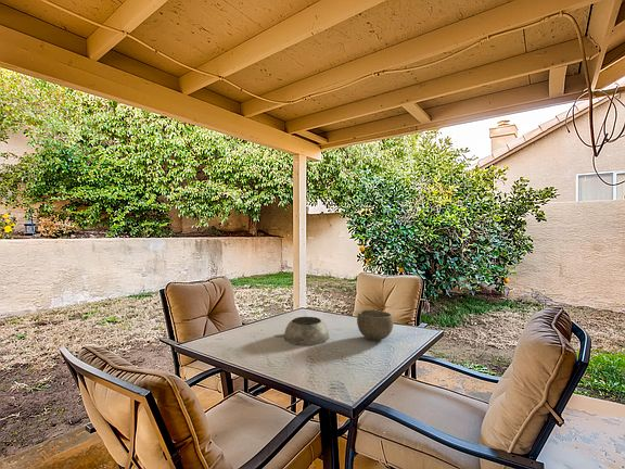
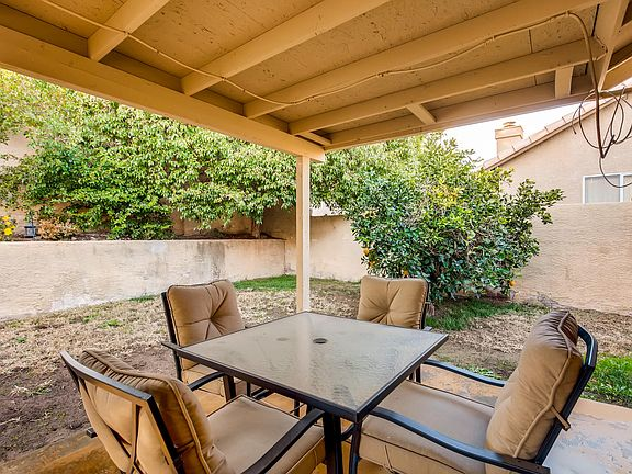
- plant pot (306, 328)
- bowl (374, 326)
